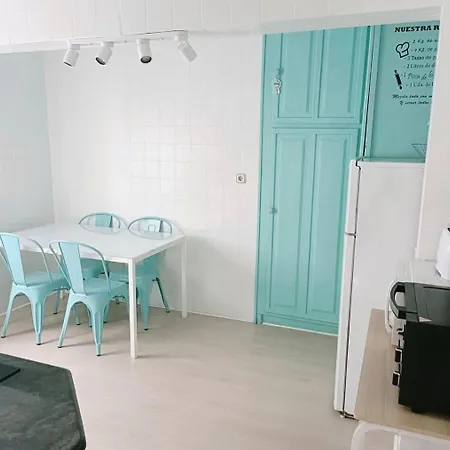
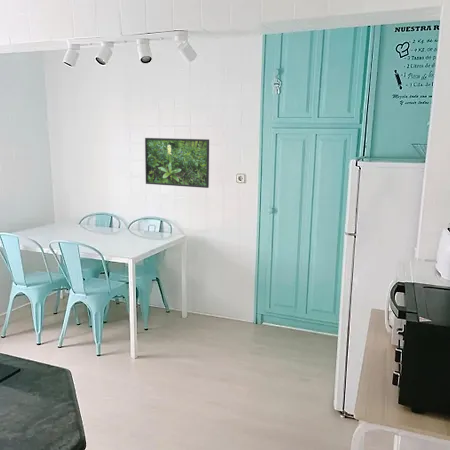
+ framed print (176, 162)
